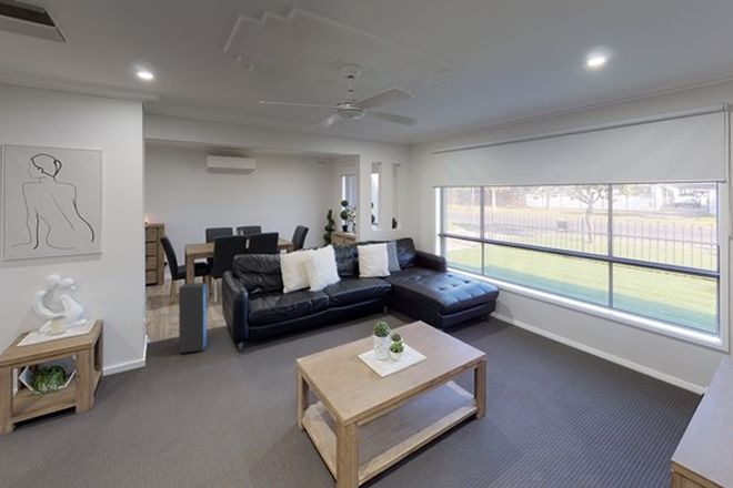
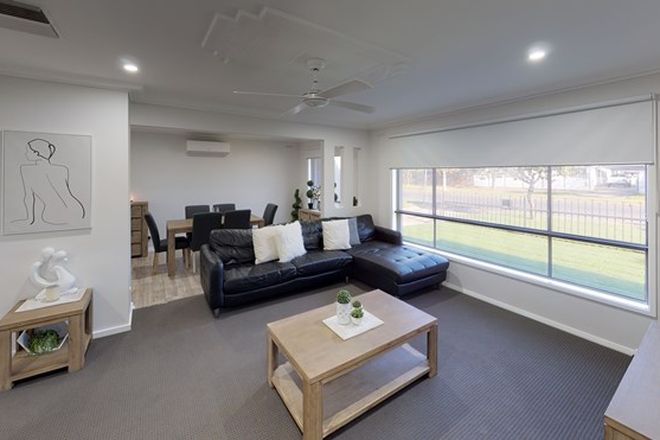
- air purifier (193, 315)
